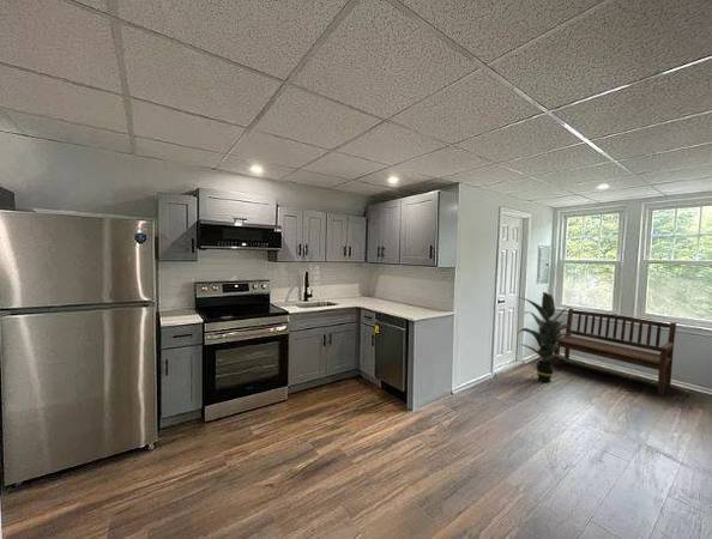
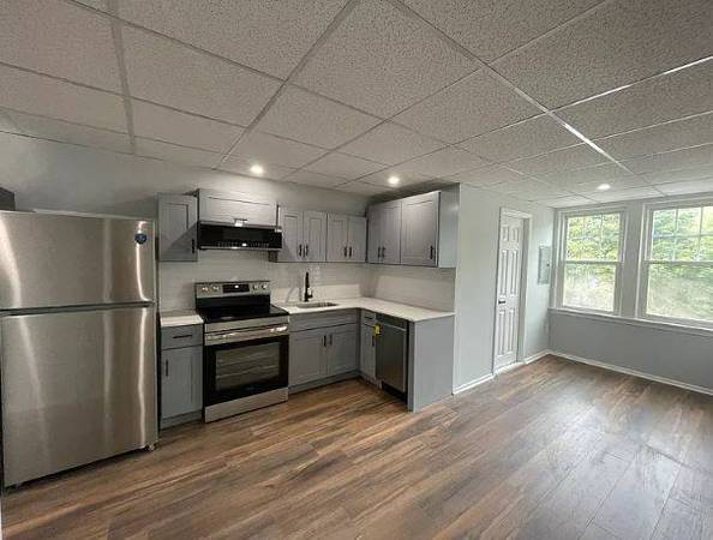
- bench (609, 345)
- indoor plant (542, 335)
